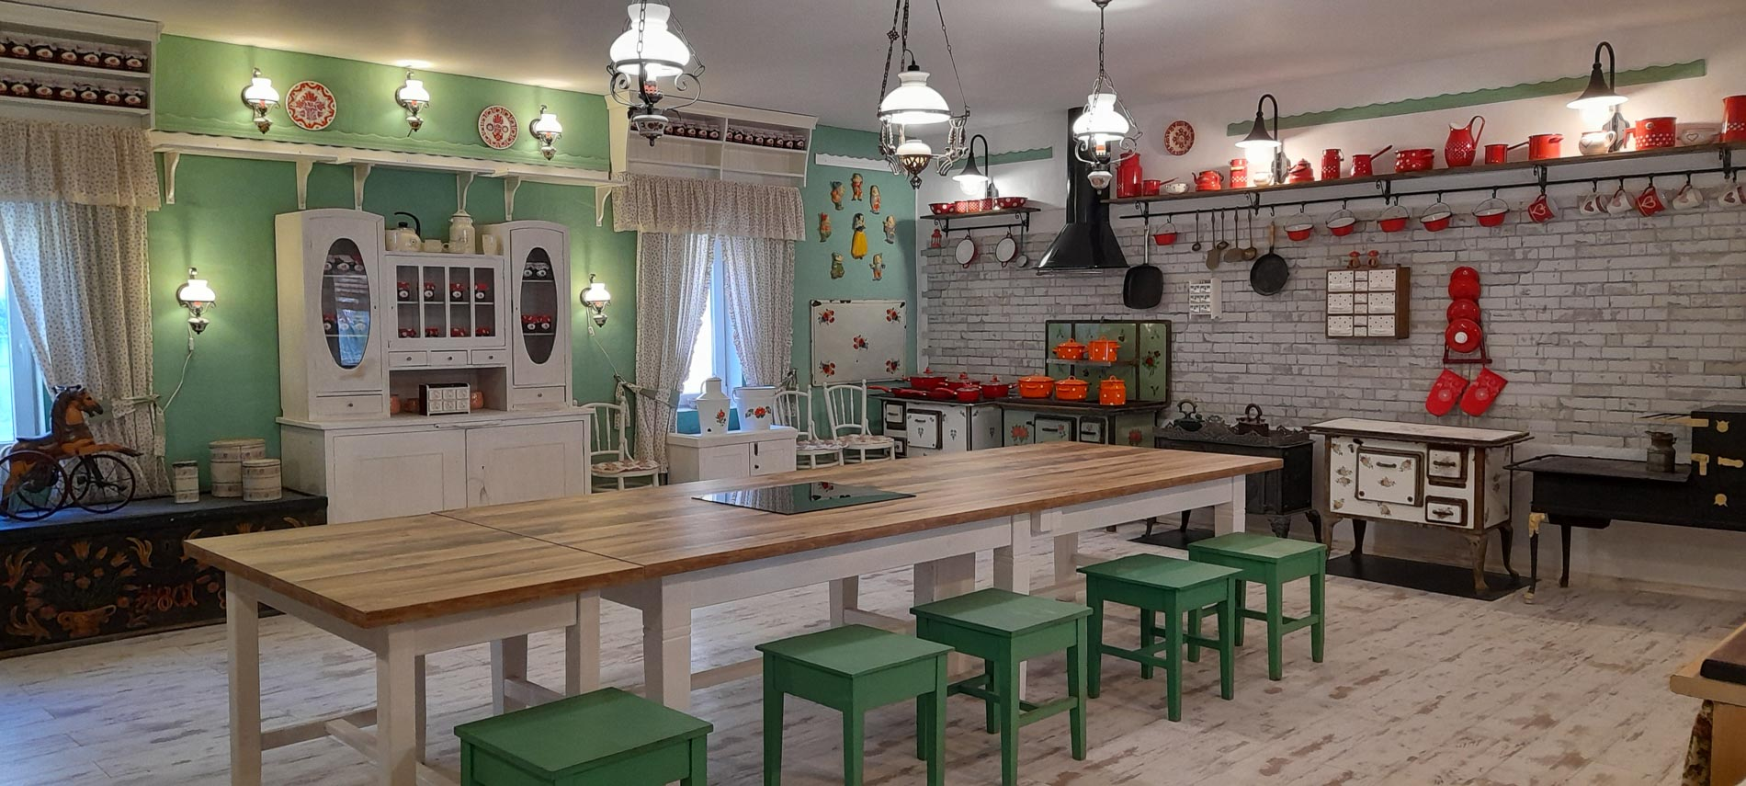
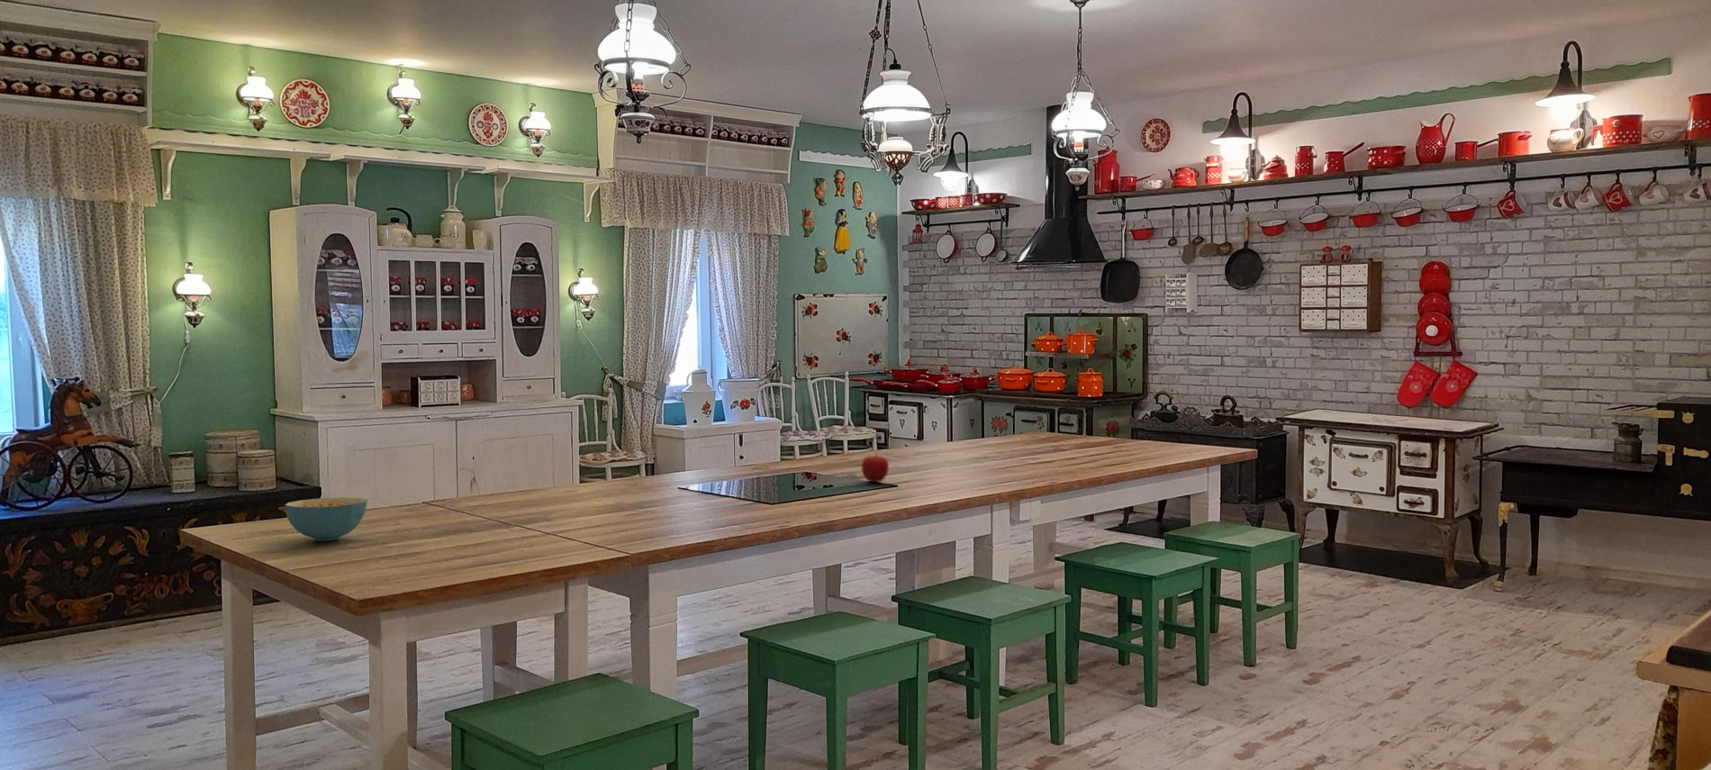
+ fruit (874, 468)
+ cereal bowl (327, 520)
